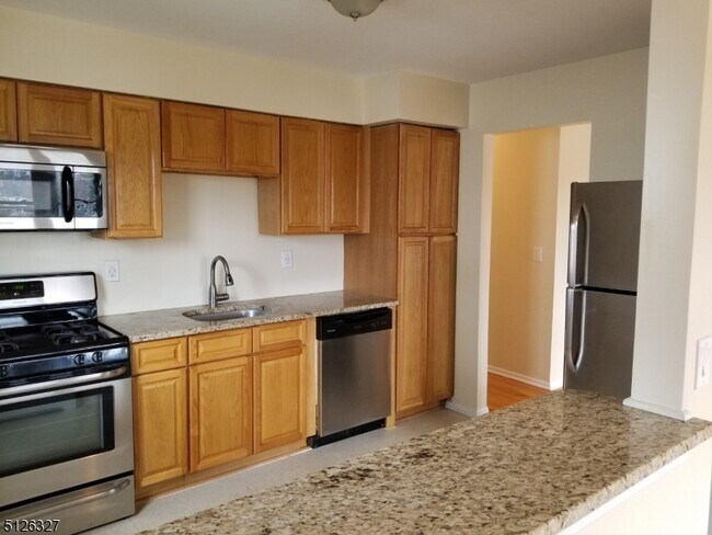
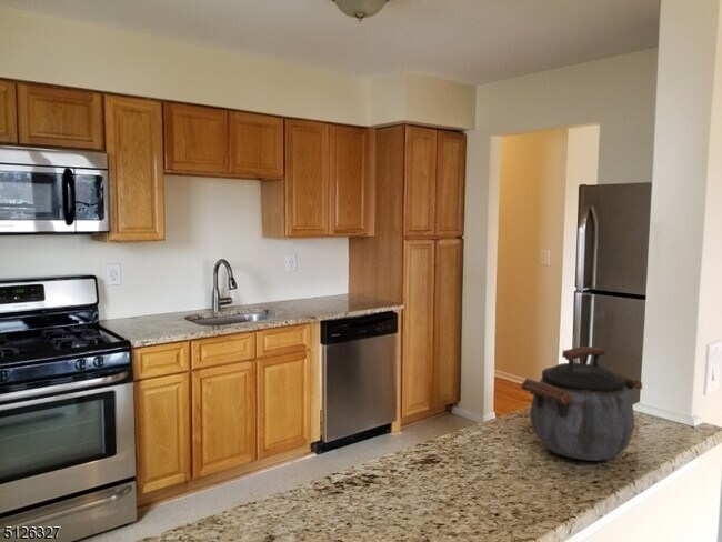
+ kettle (581, 400)
